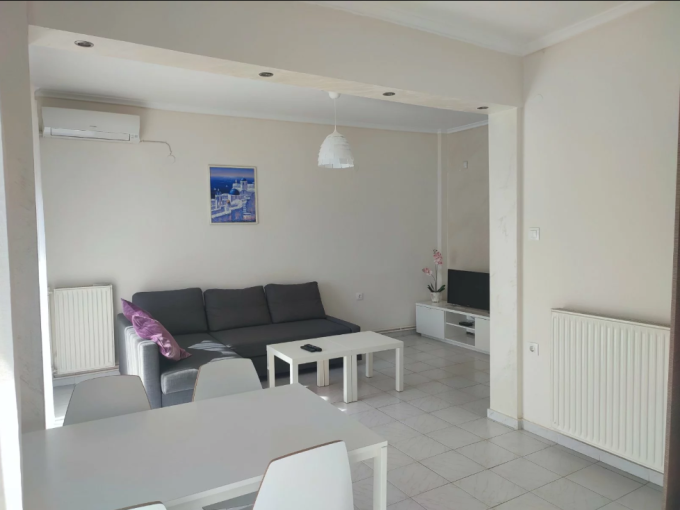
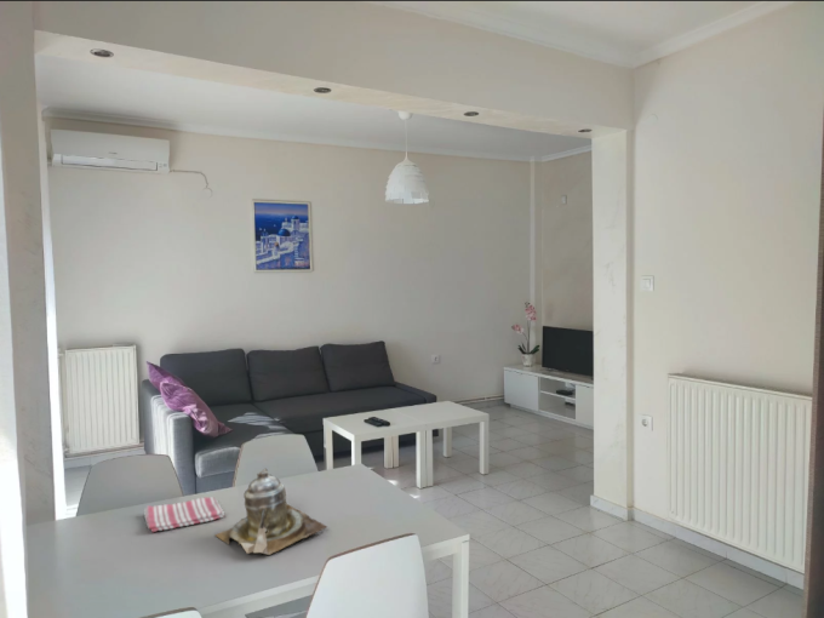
+ teapot (269, 500)
+ dish towel (184, 511)
